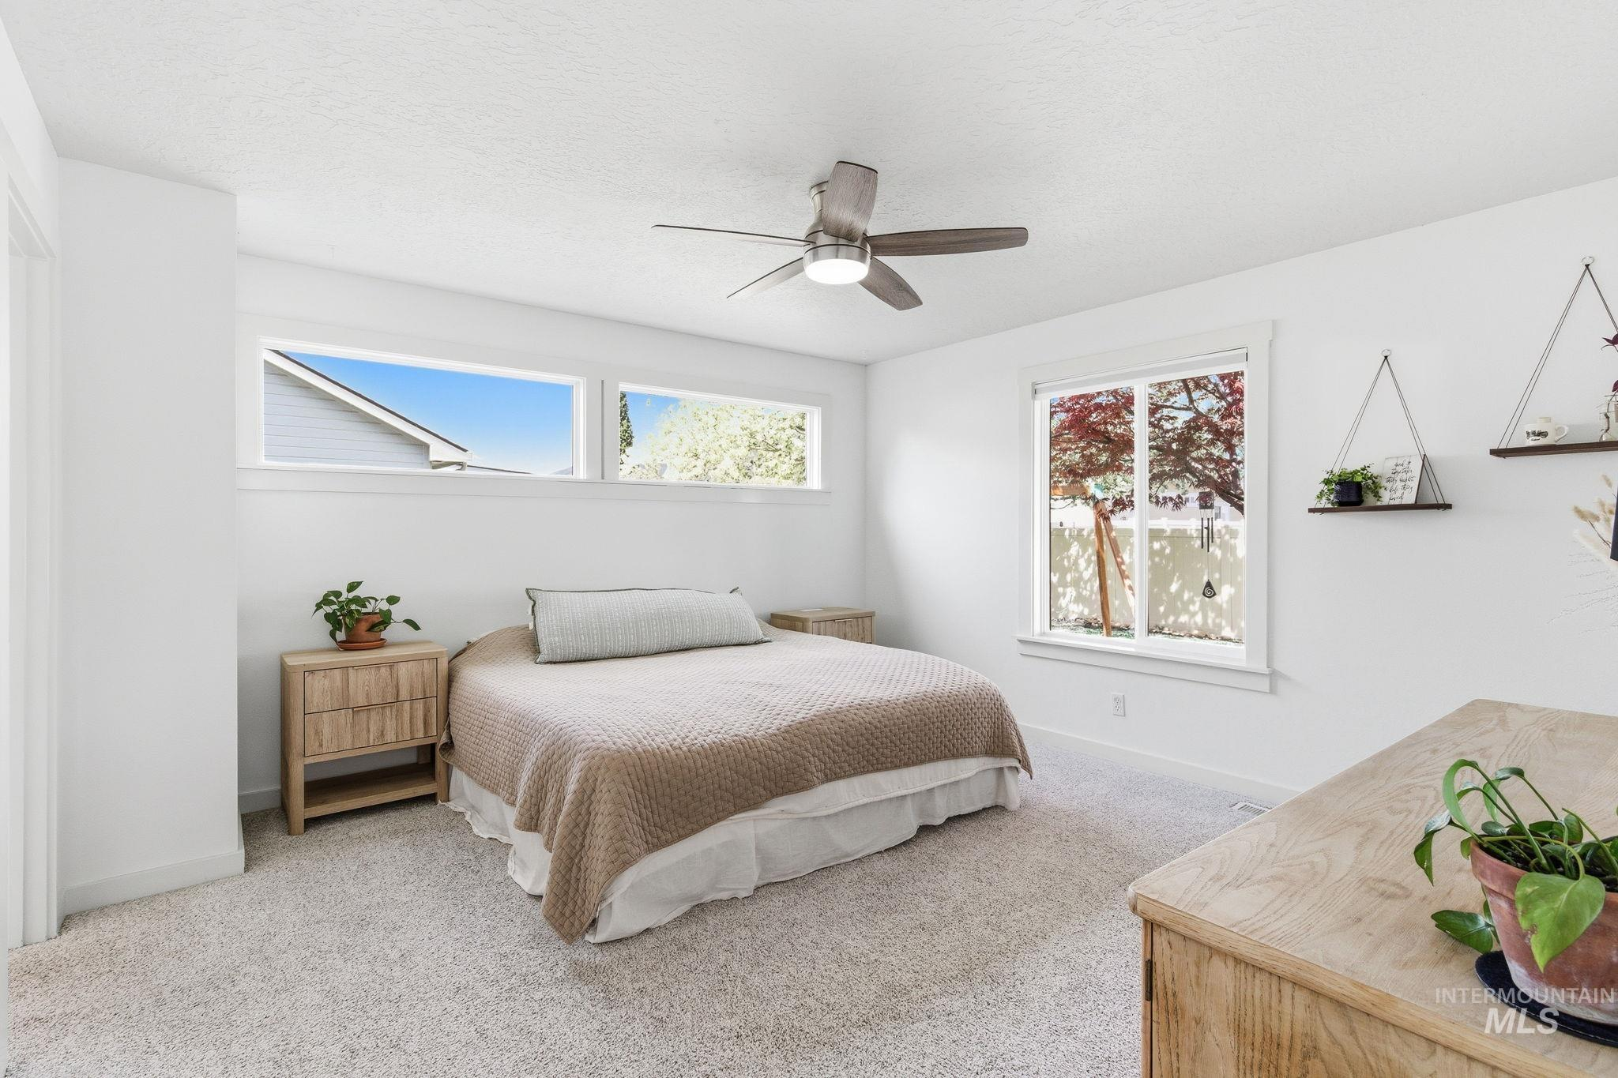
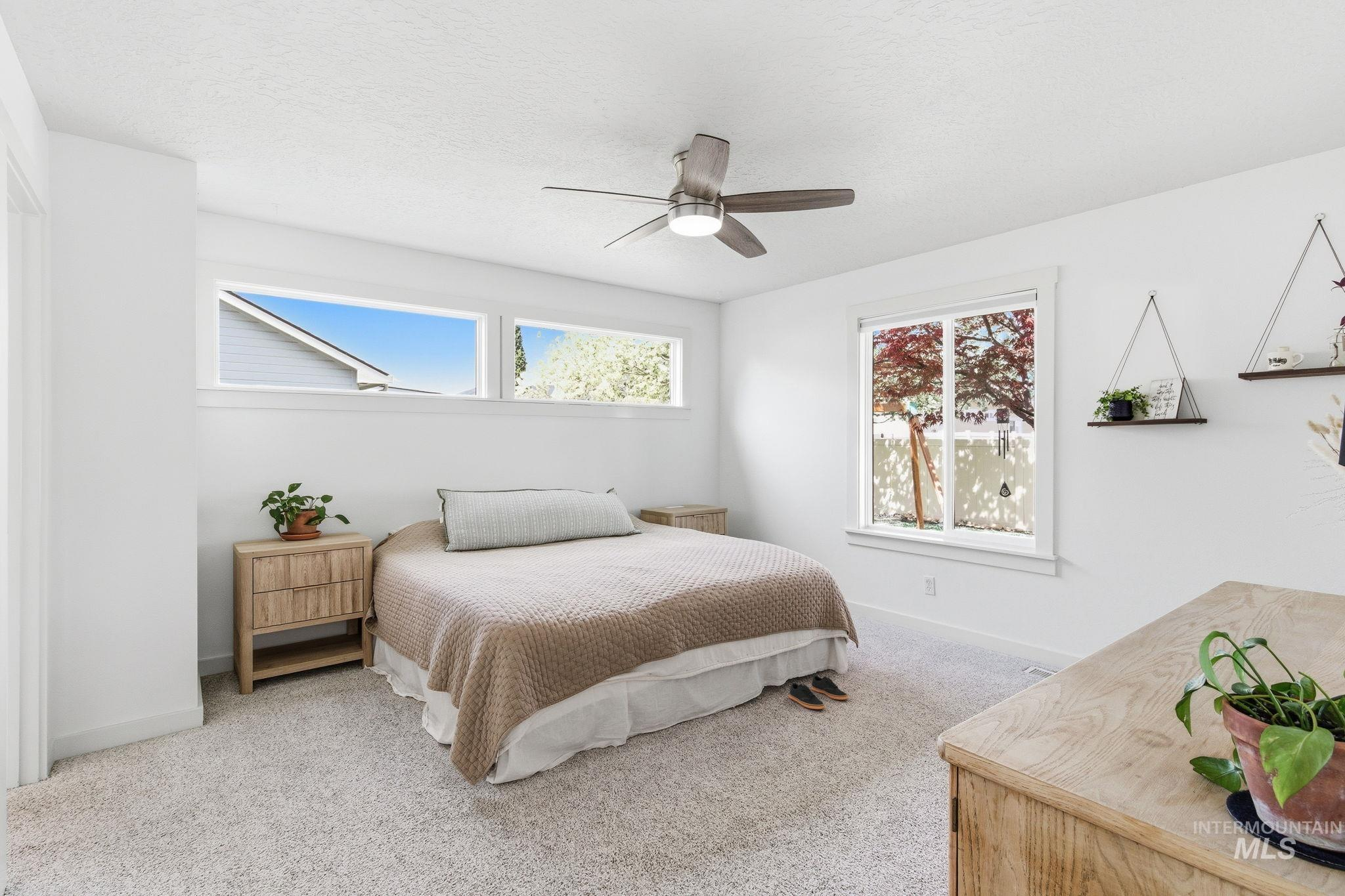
+ shoes (818, 689)
